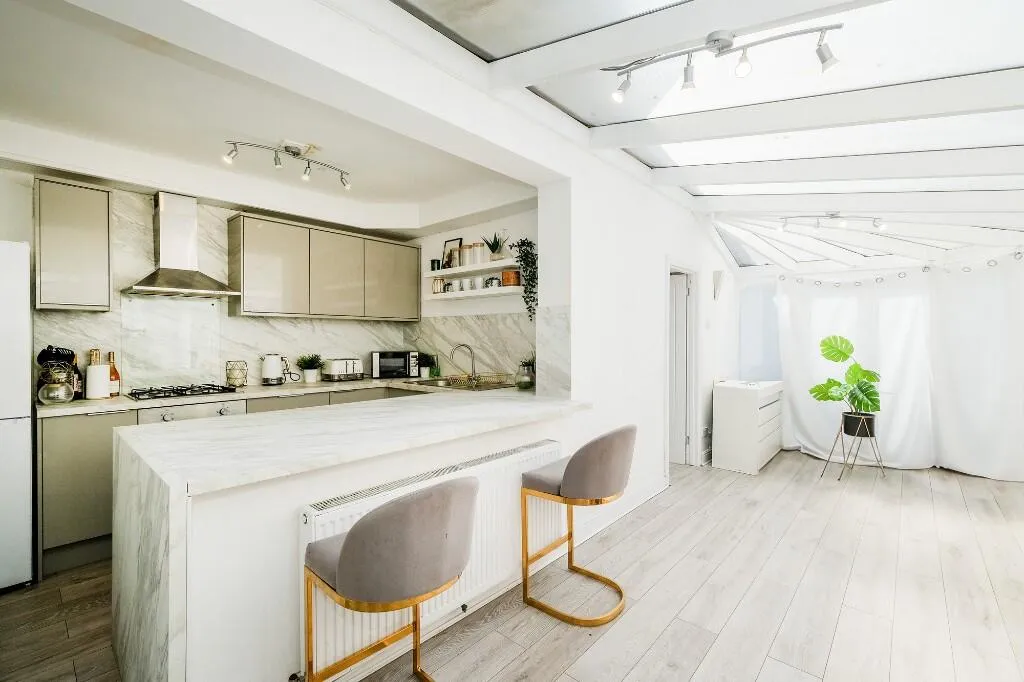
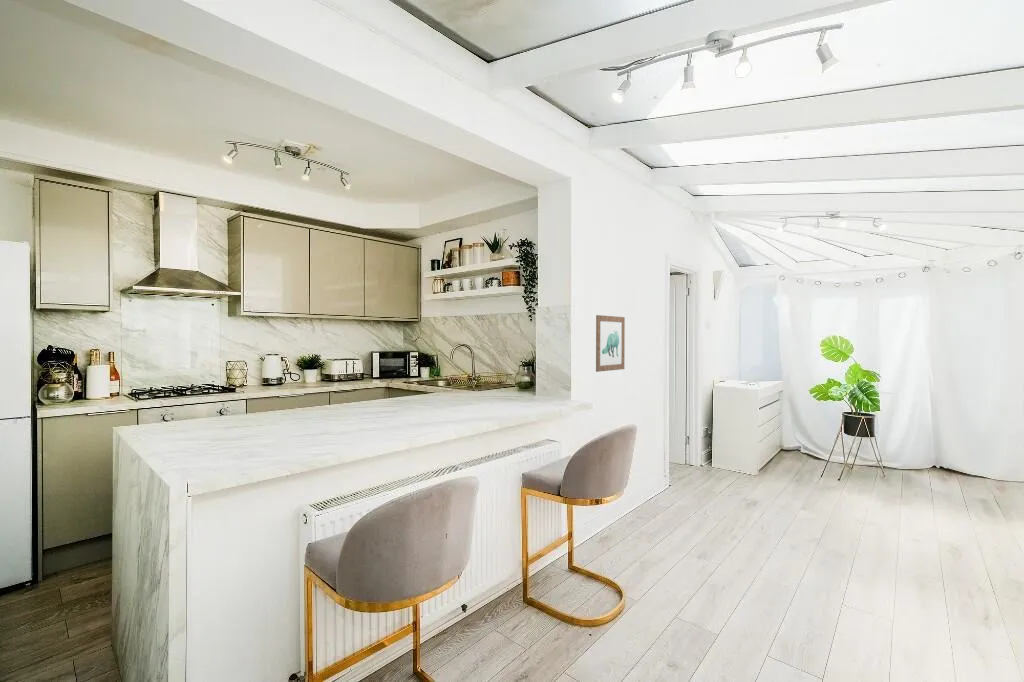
+ wall art (610, 343)
